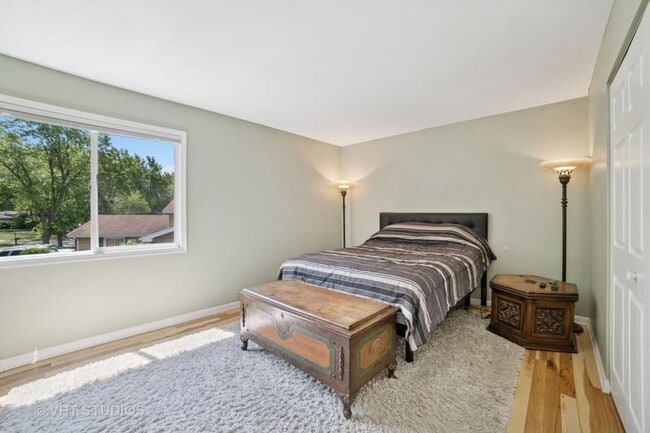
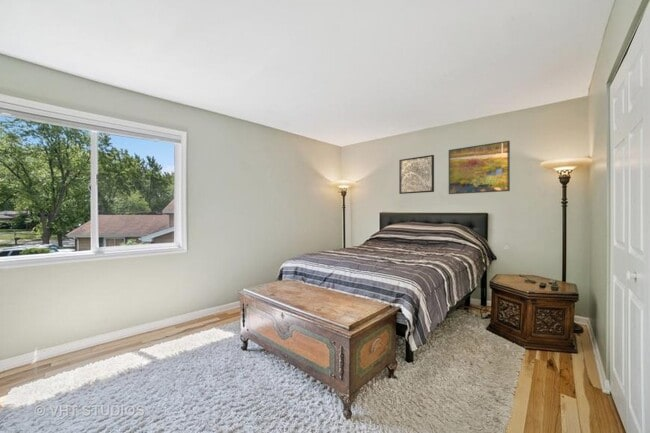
+ wall art (416, 175)
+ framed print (477, 169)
